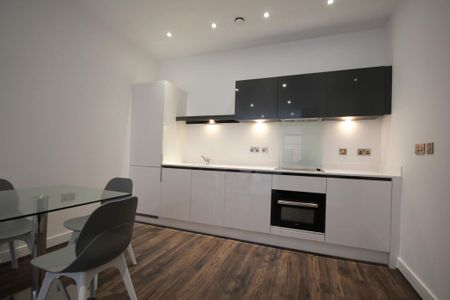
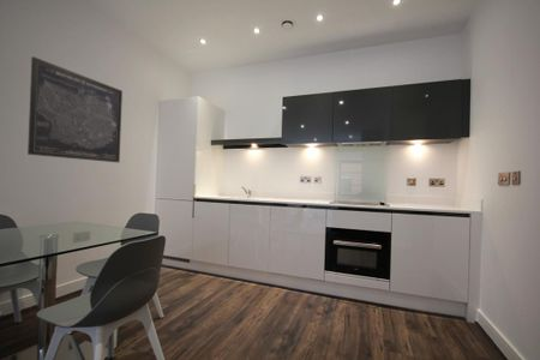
+ wall art (82, 118)
